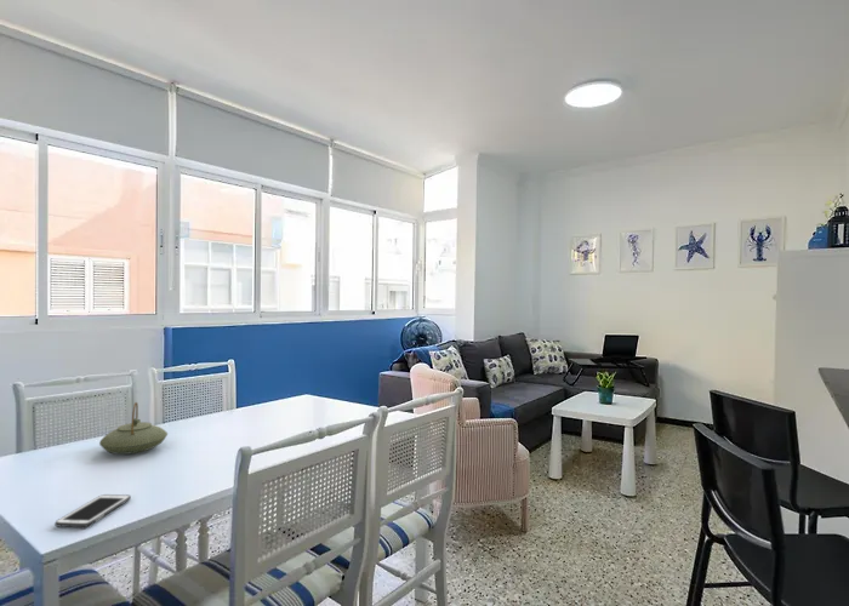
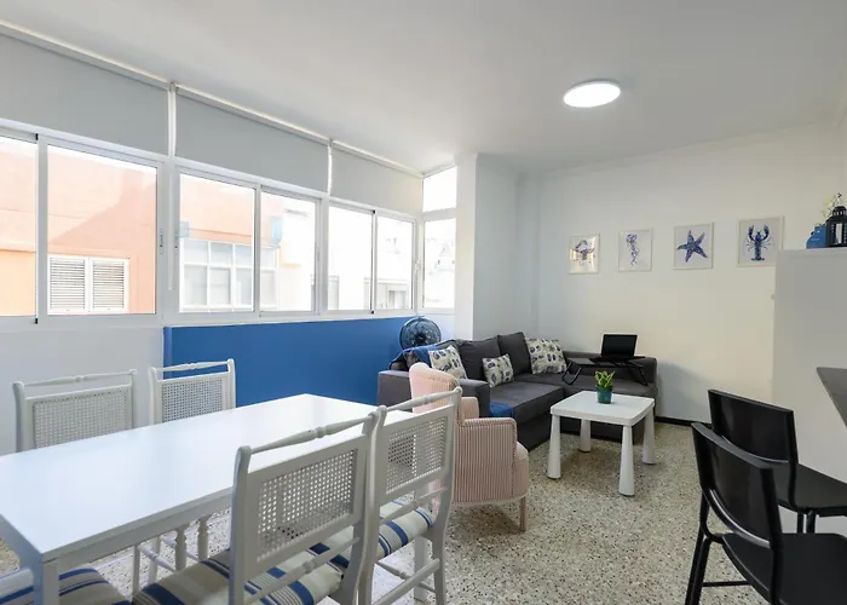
- teapot (135, 424)
- cell phone (95, 509)
